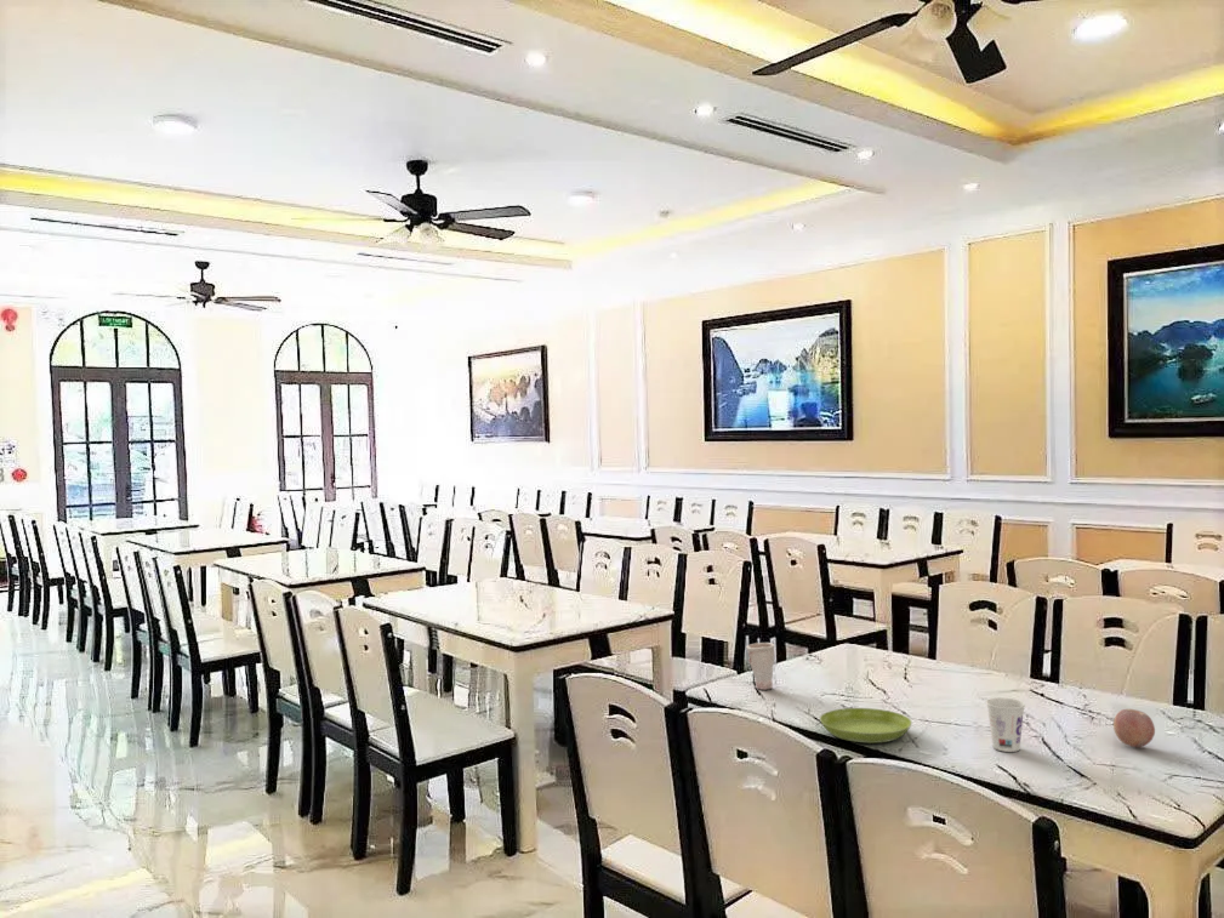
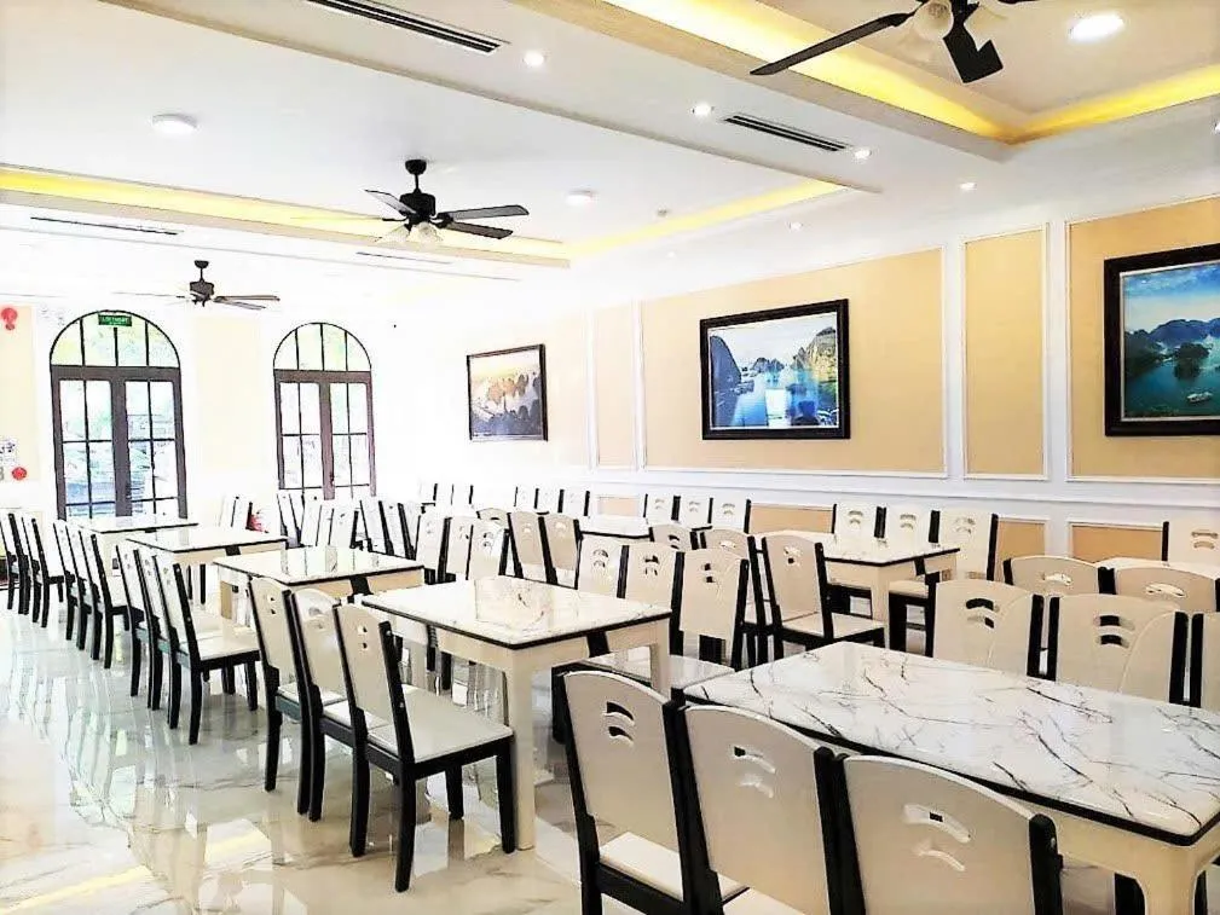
- saucer (865, 725)
- cup (1006, 724)
- fruit (1133, 728)
- cup (761, 665)
